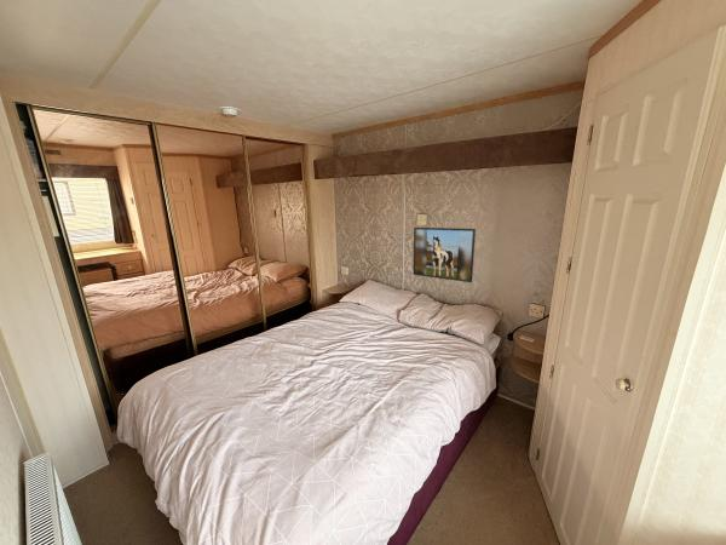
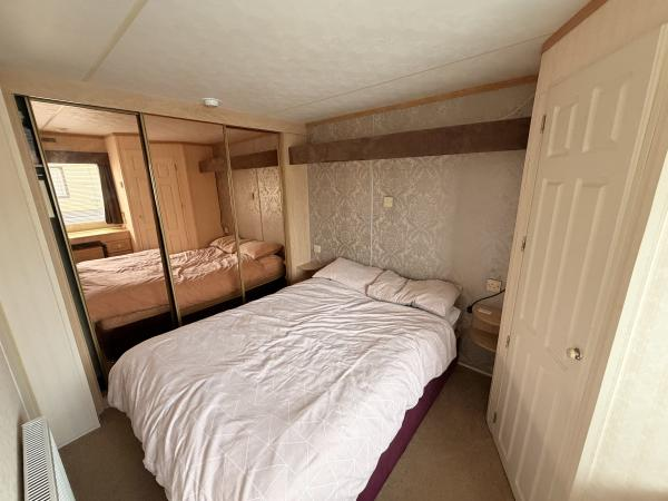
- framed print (442, 253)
